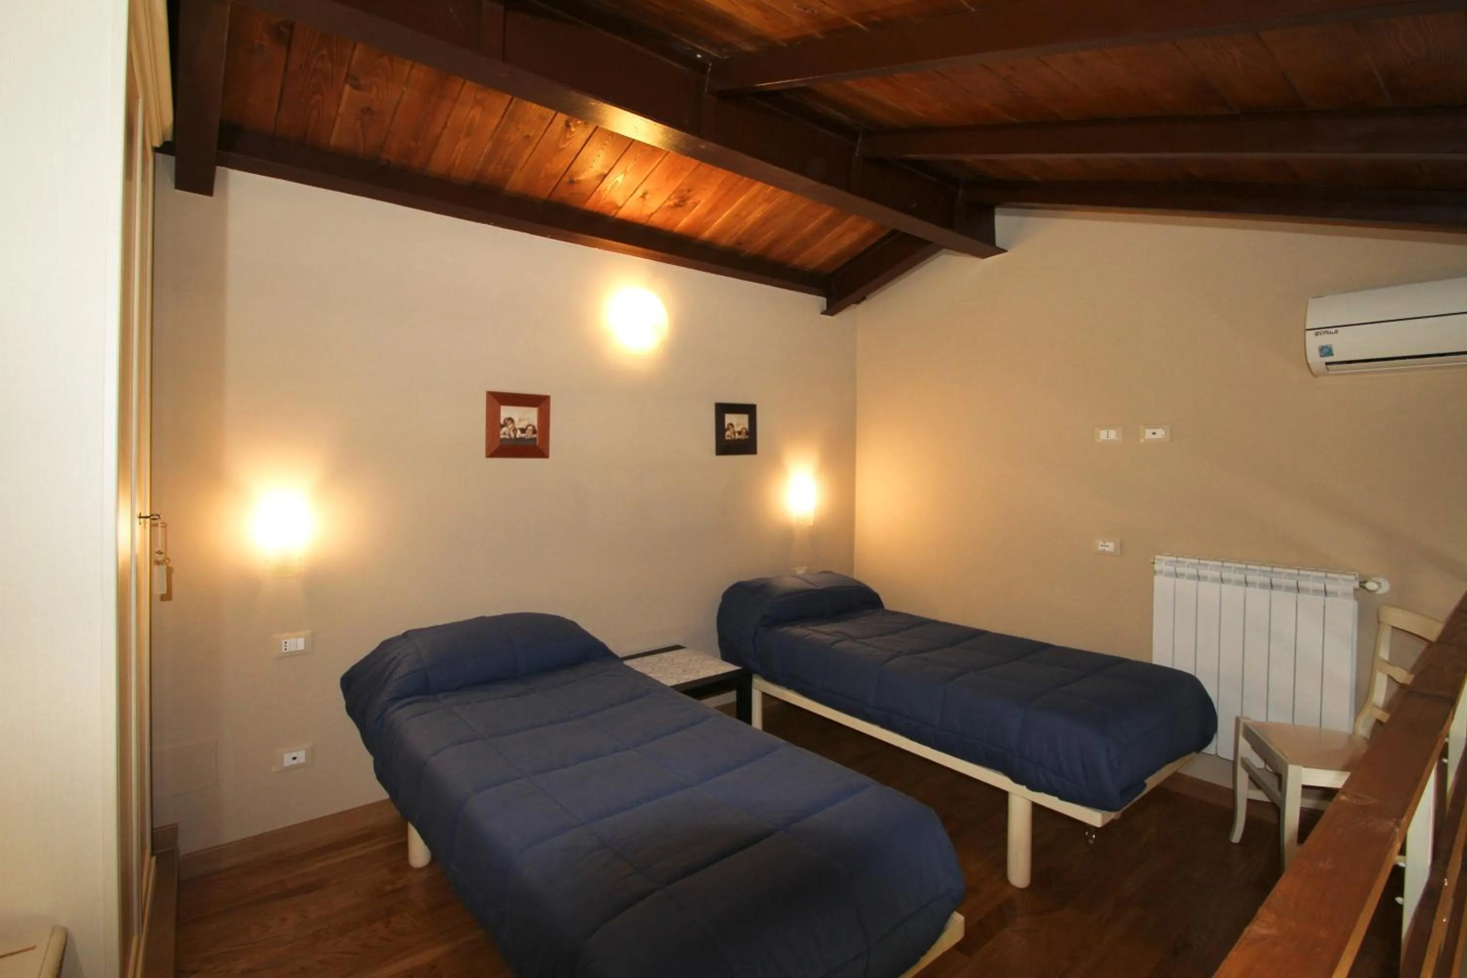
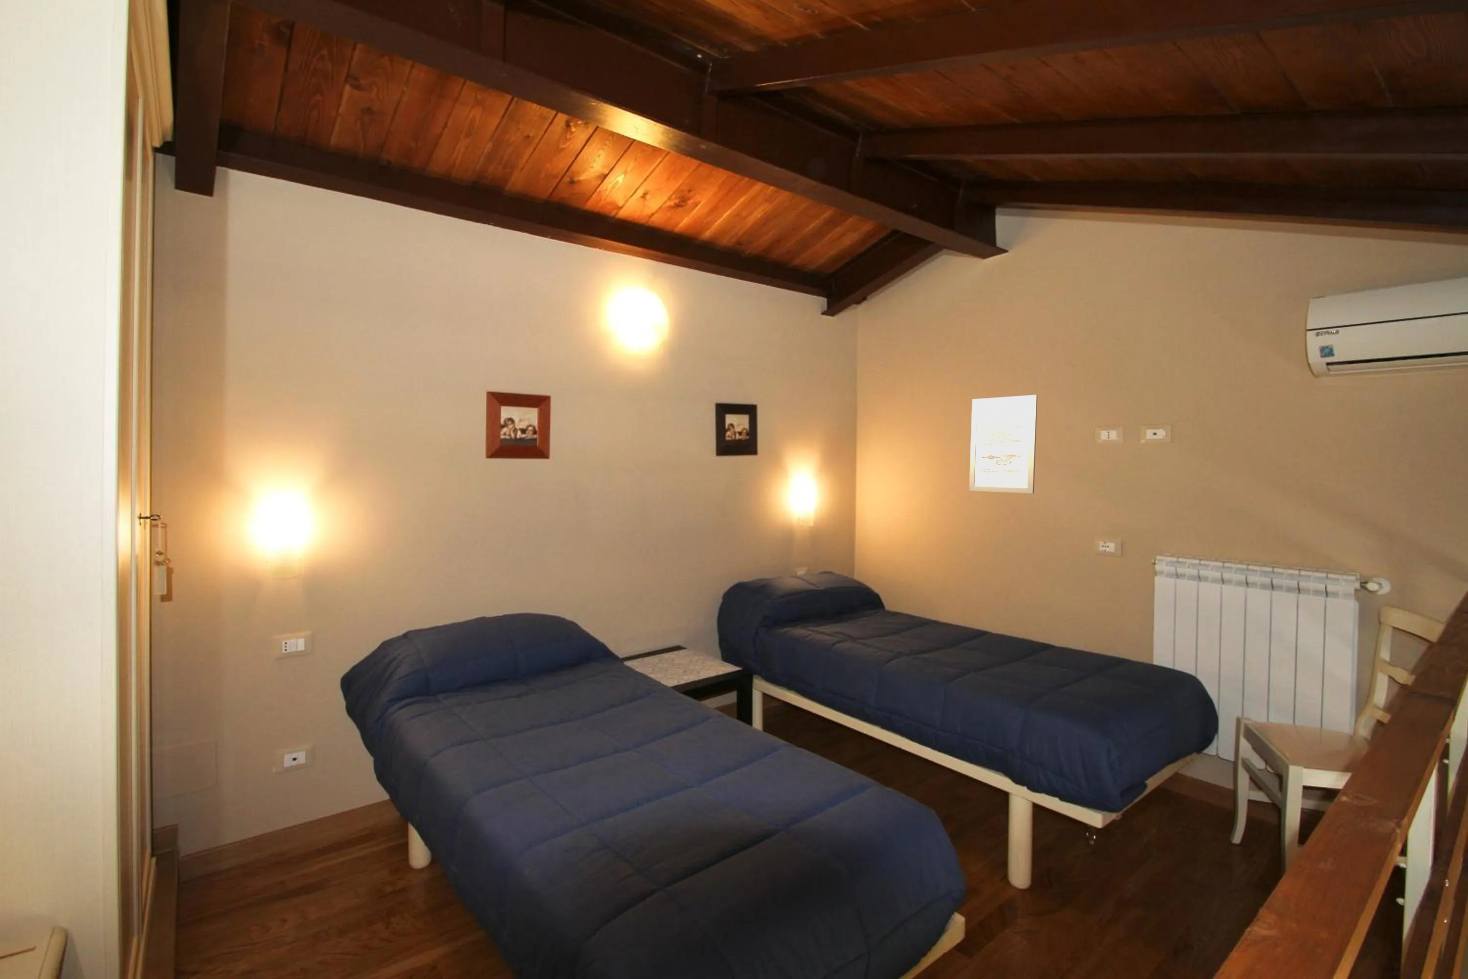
+ wall art (1002, 445)
